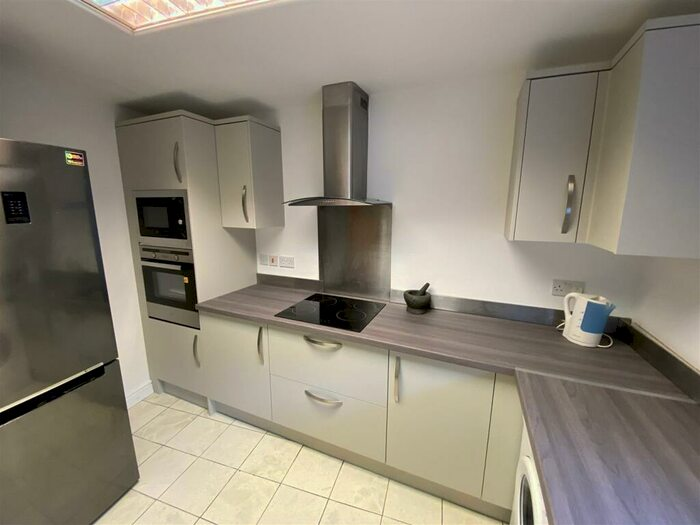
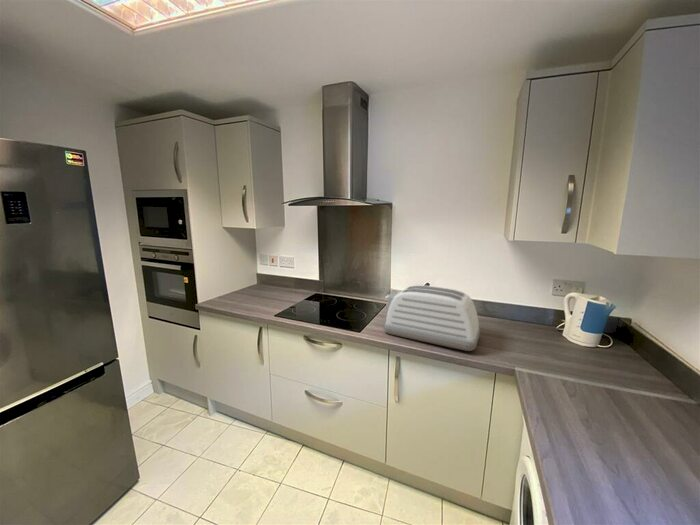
+ toaster (429, 312)
